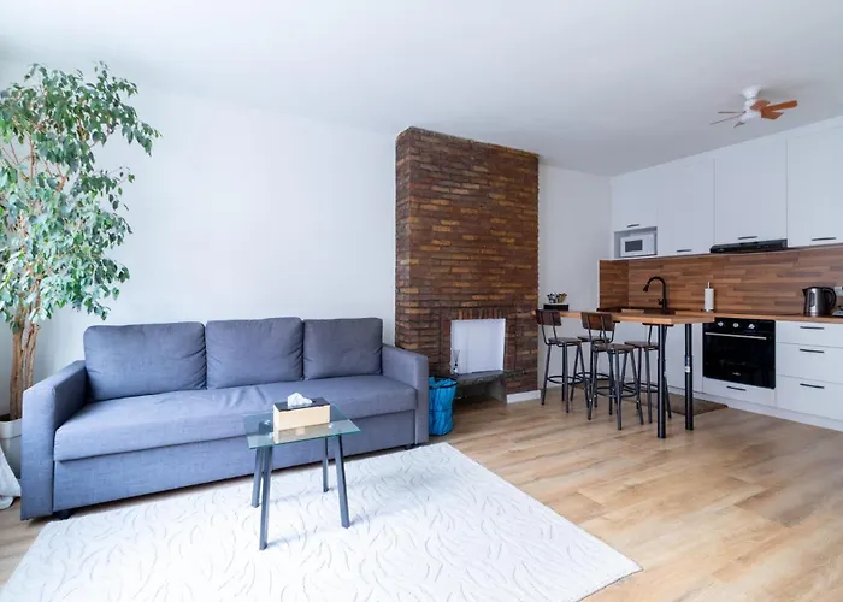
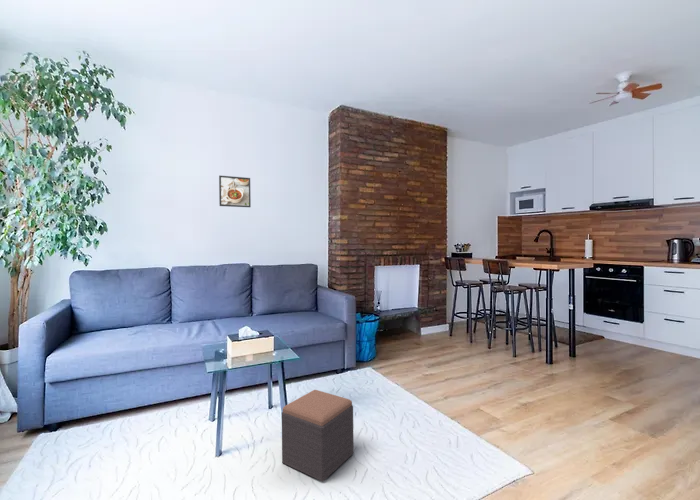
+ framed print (235, 191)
+ footstool (318, 429)
